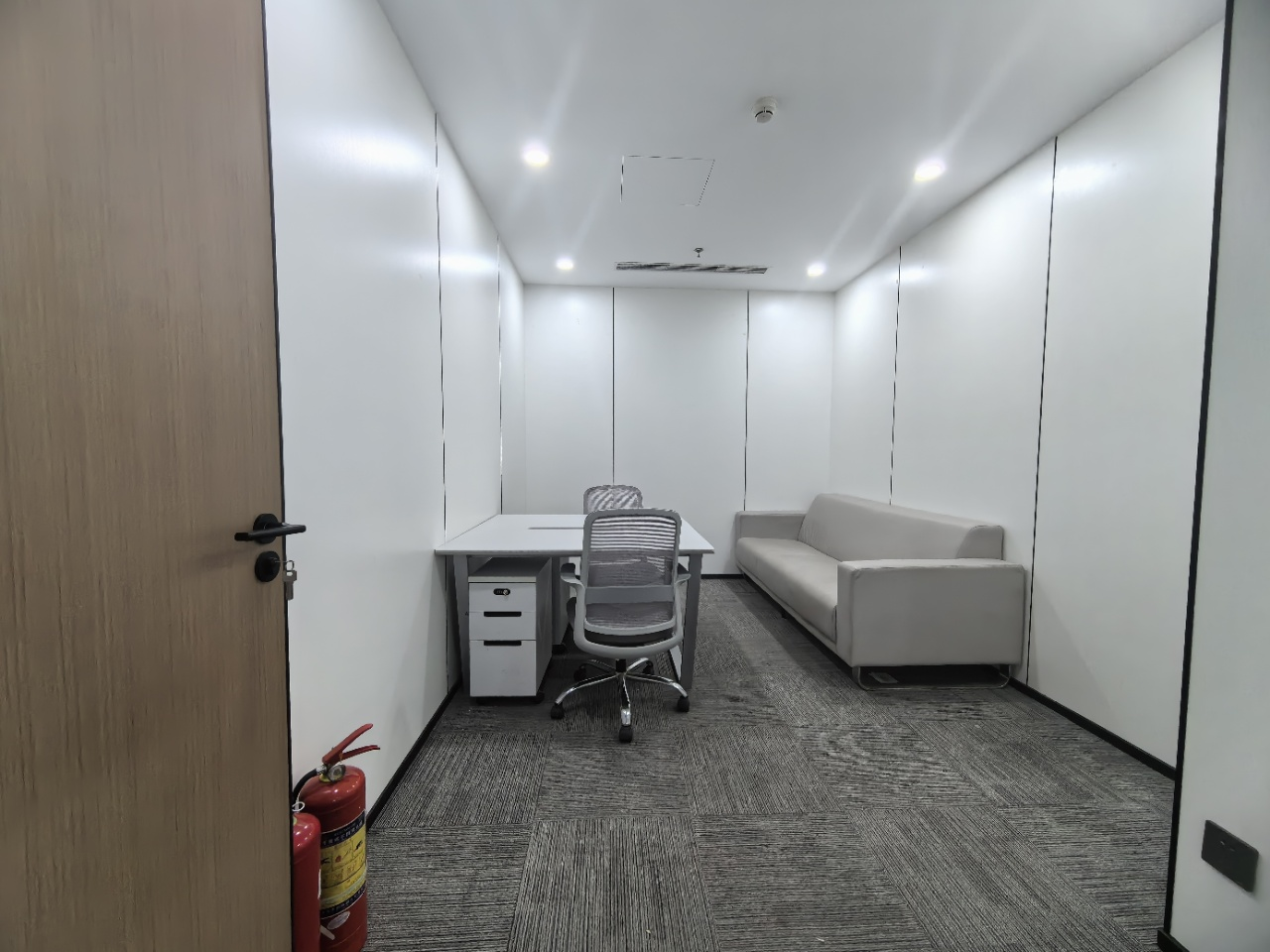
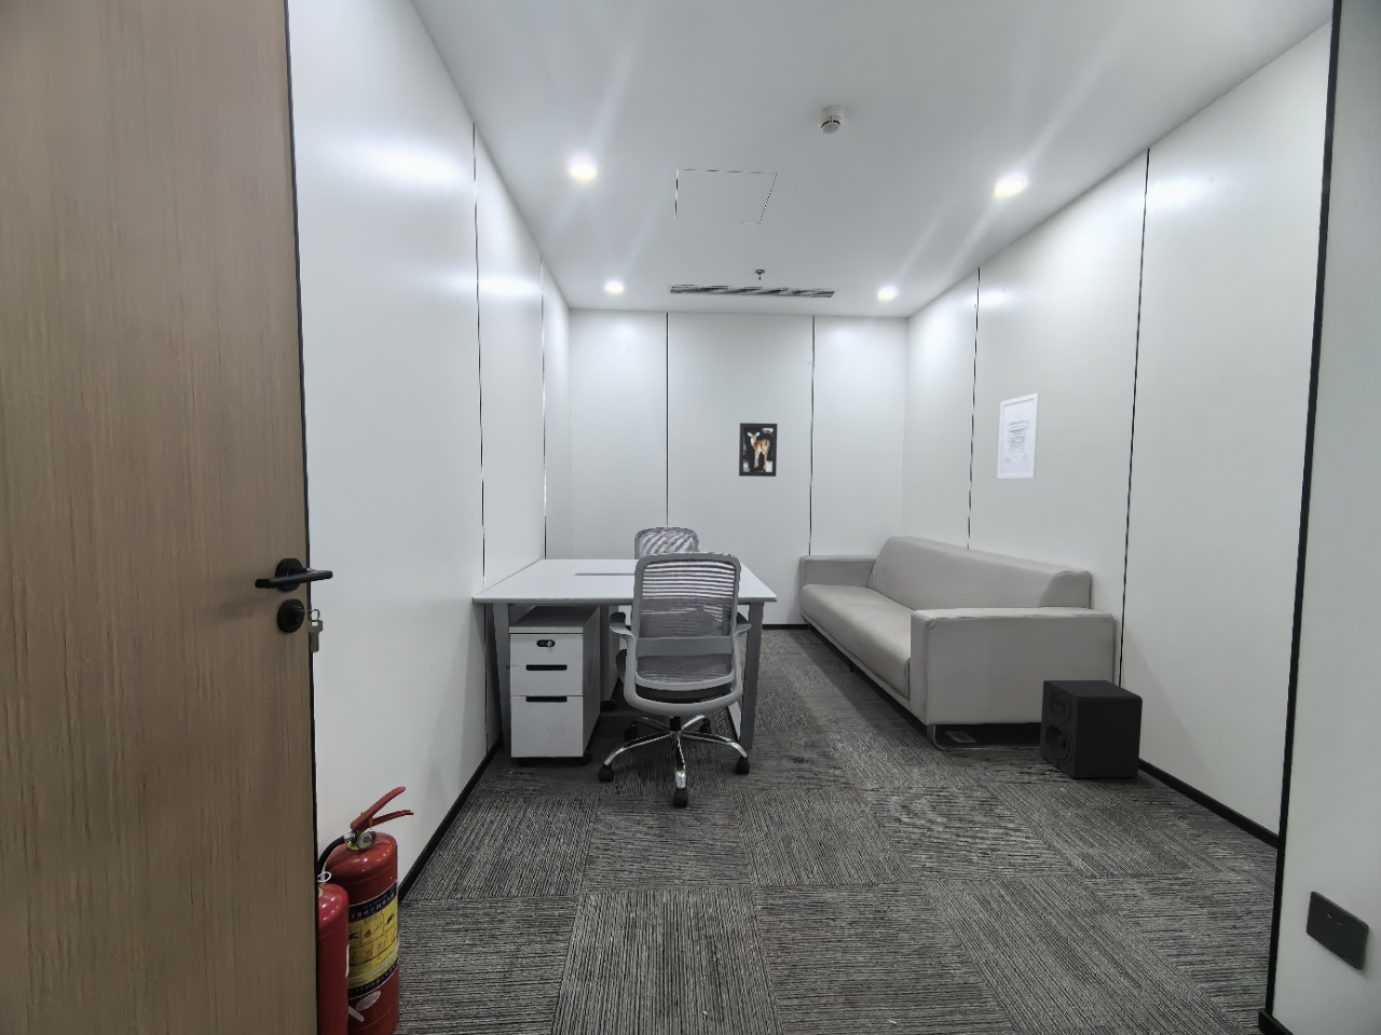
+ speaker (1090, 726)
+ wall art (1017, 438)
+ wall art (758, 450)
